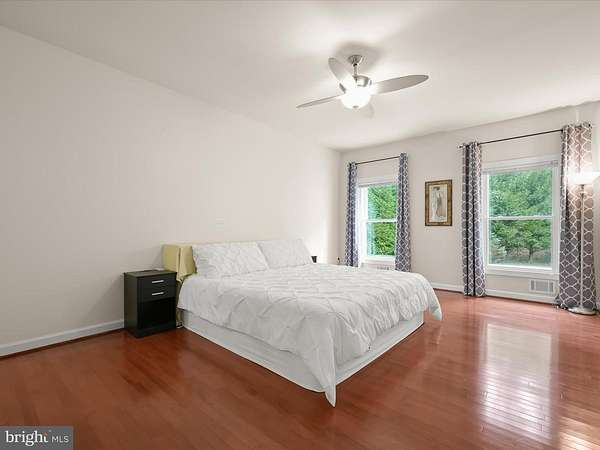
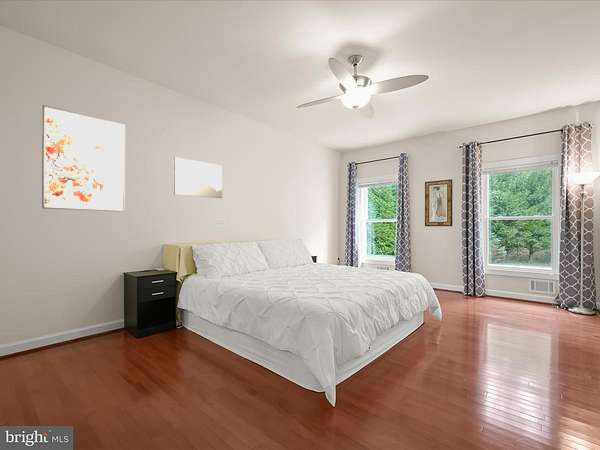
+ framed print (87, 162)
+ wall art (199, 179)
